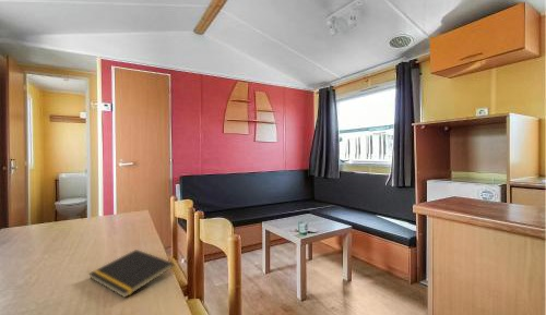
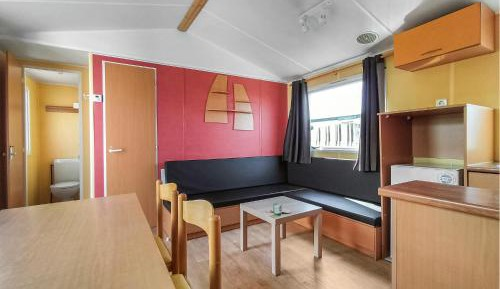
- notepad (131, 269)
